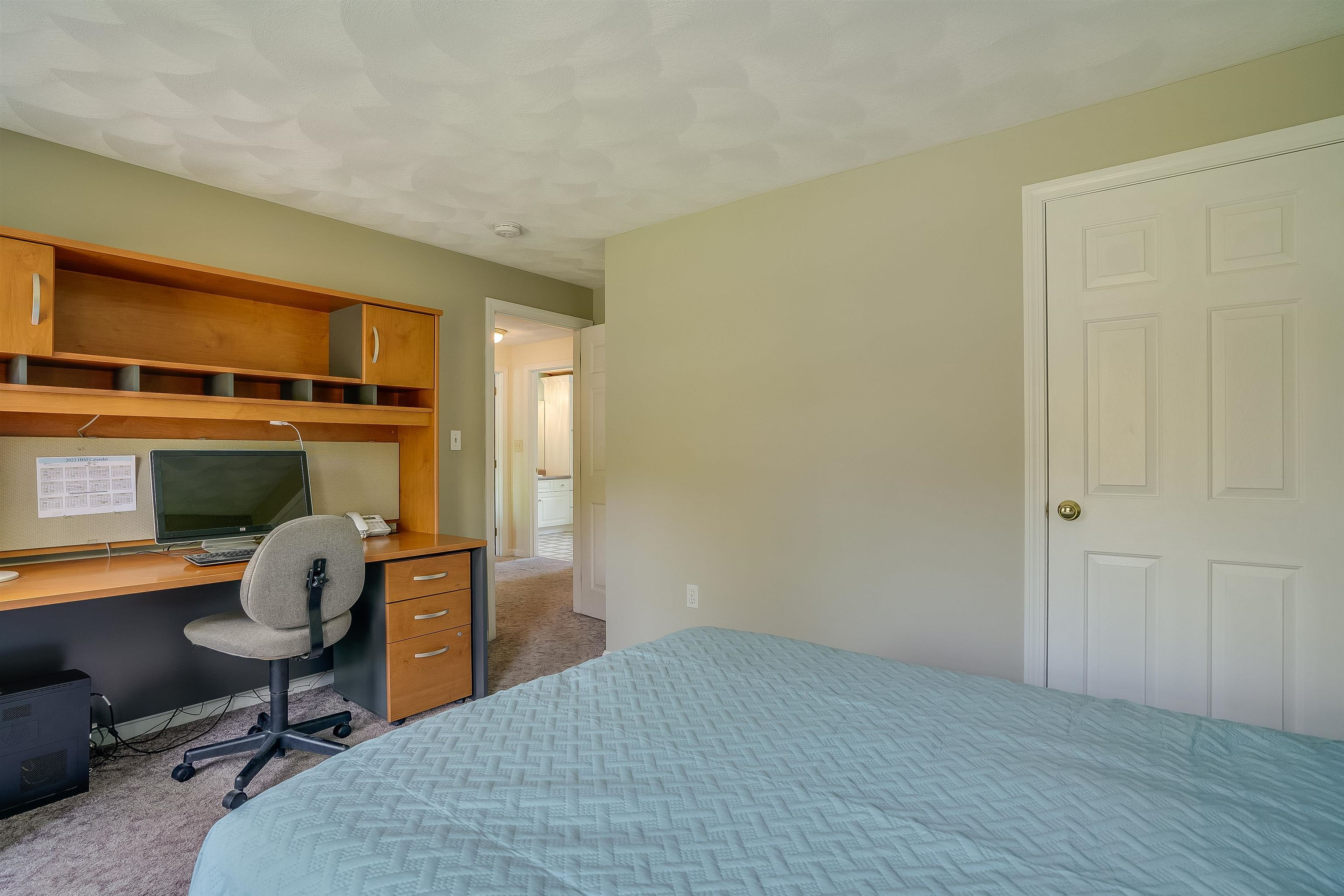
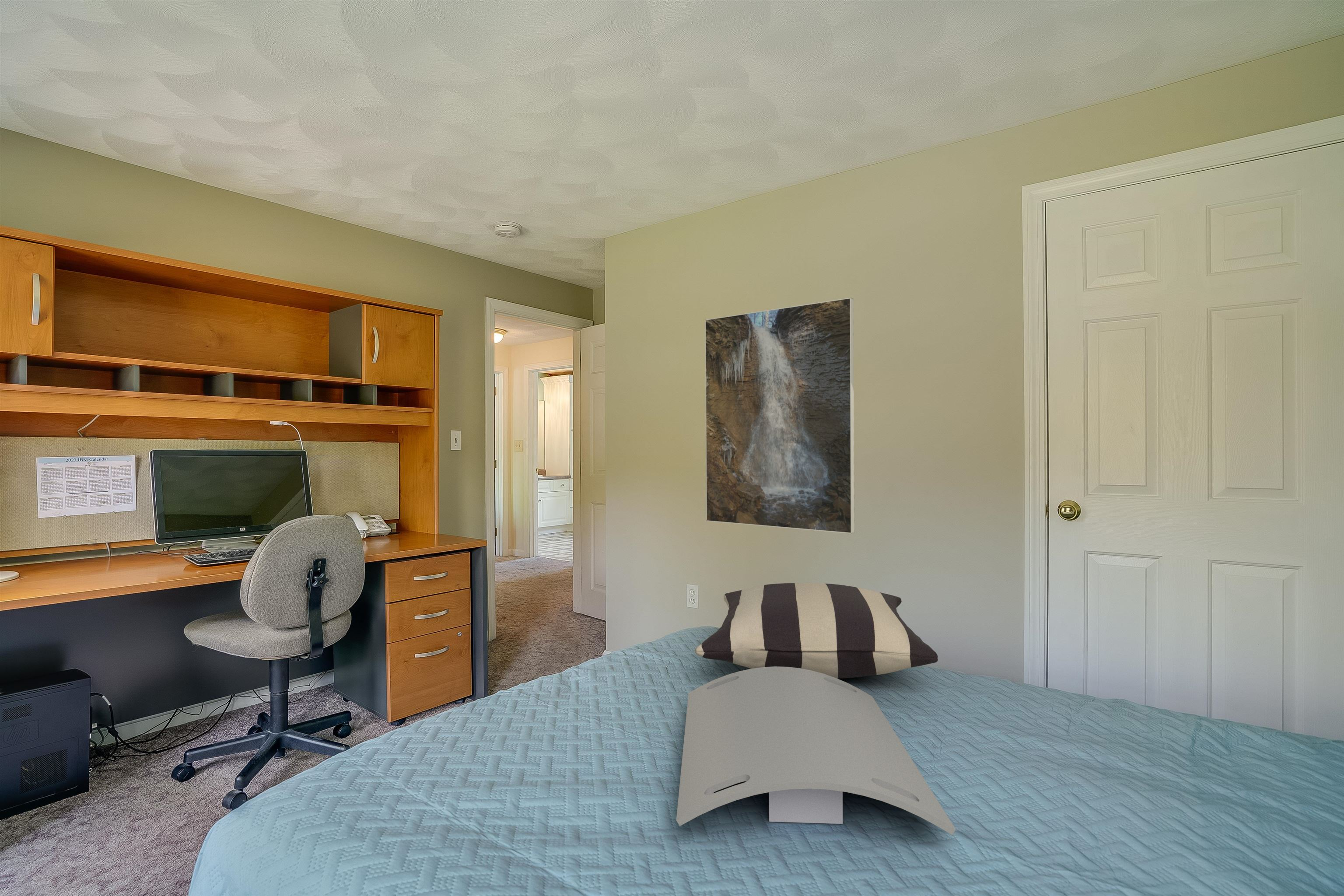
+ pillow (811, 625)
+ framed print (774, 418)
+ serving tray (793, 742)
